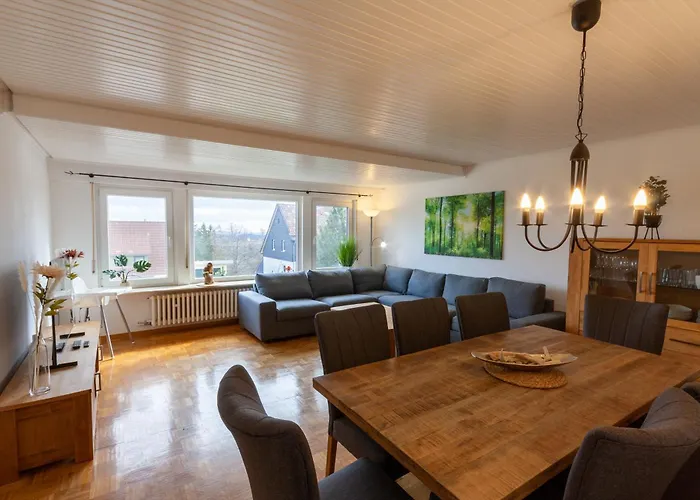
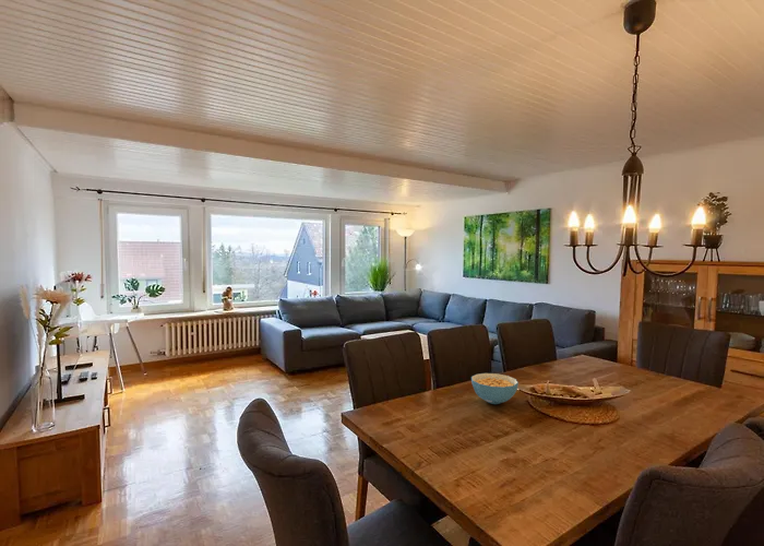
+ cereal bowl (493, 390)
